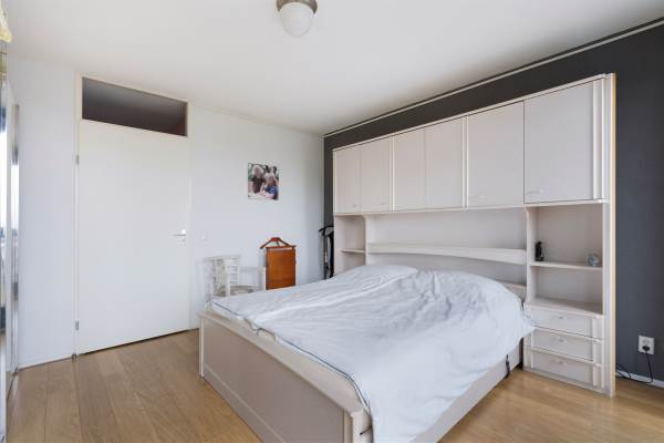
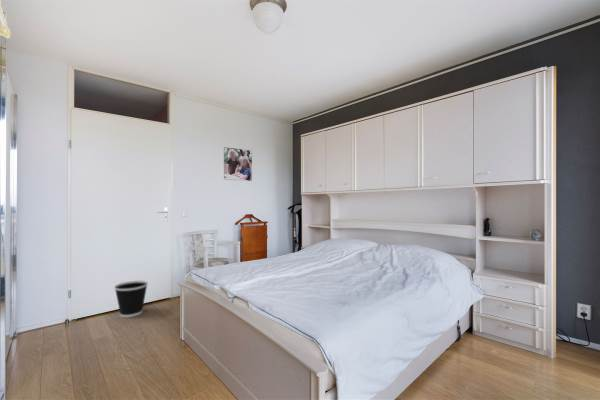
+ wastebasket (131, 299)
